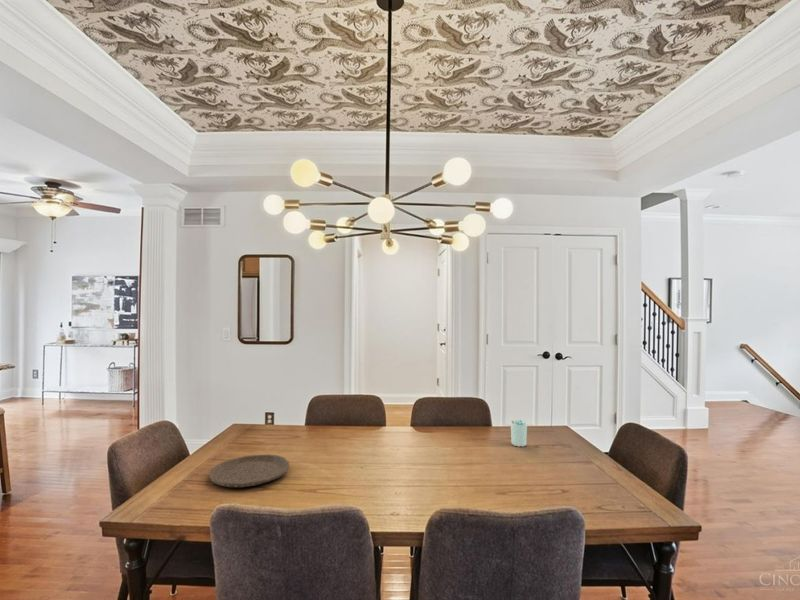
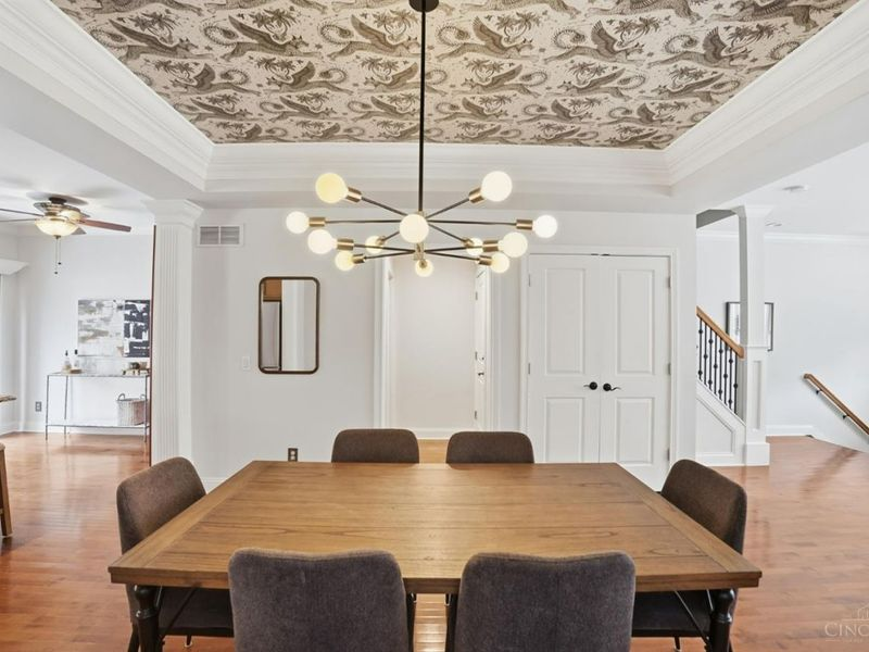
- cup (518, 431)
- plate (250, 470)
